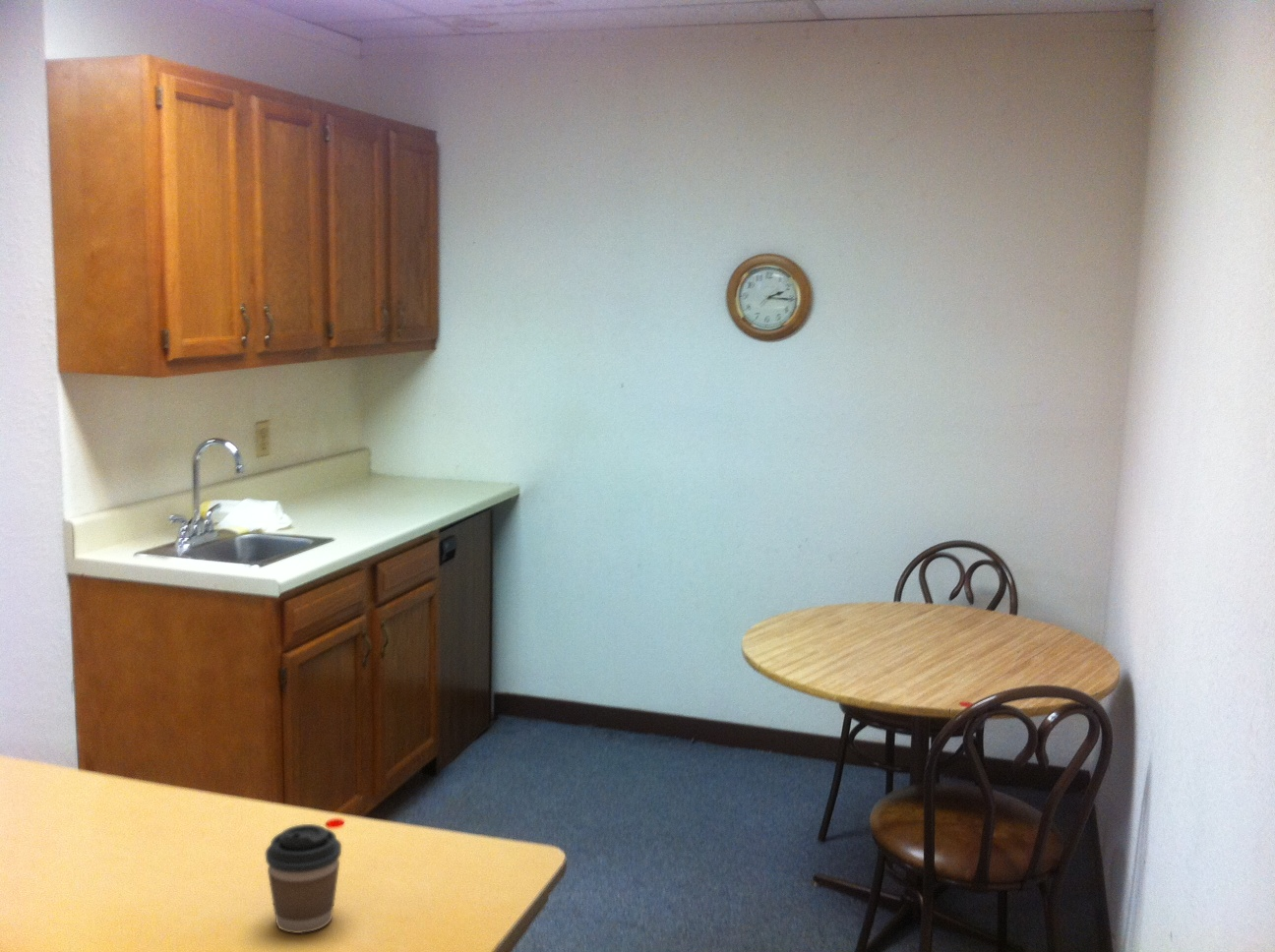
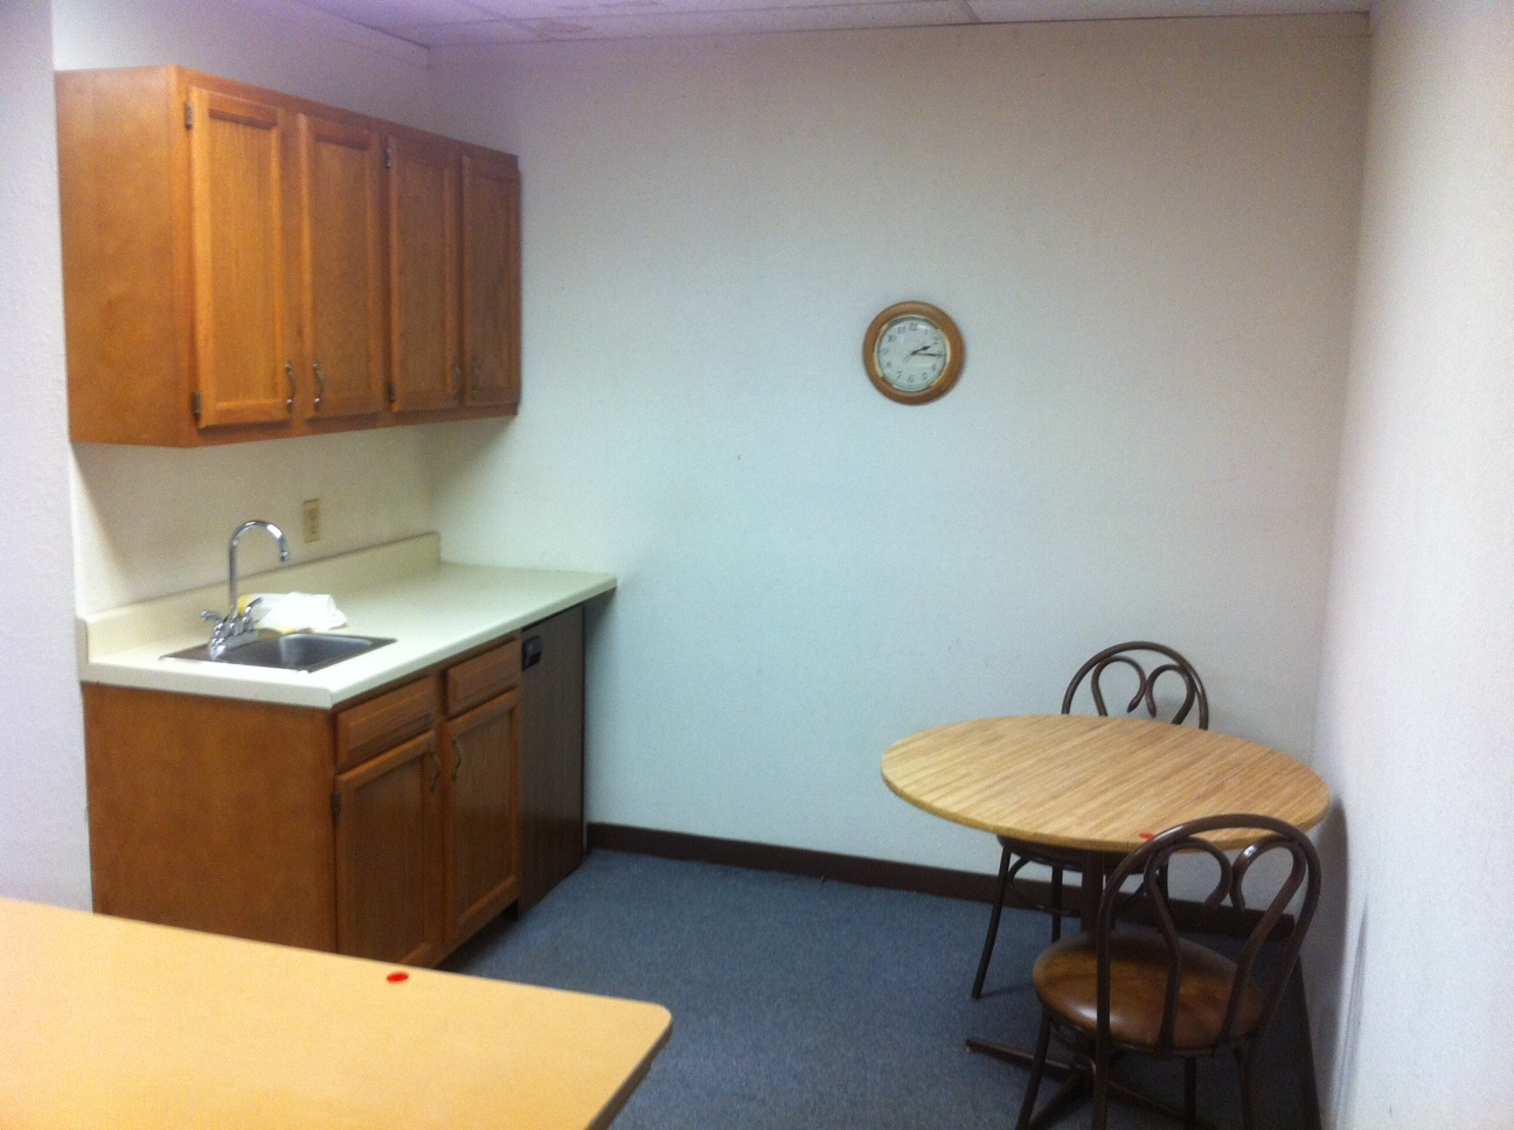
- coffee cup (304, 873)
